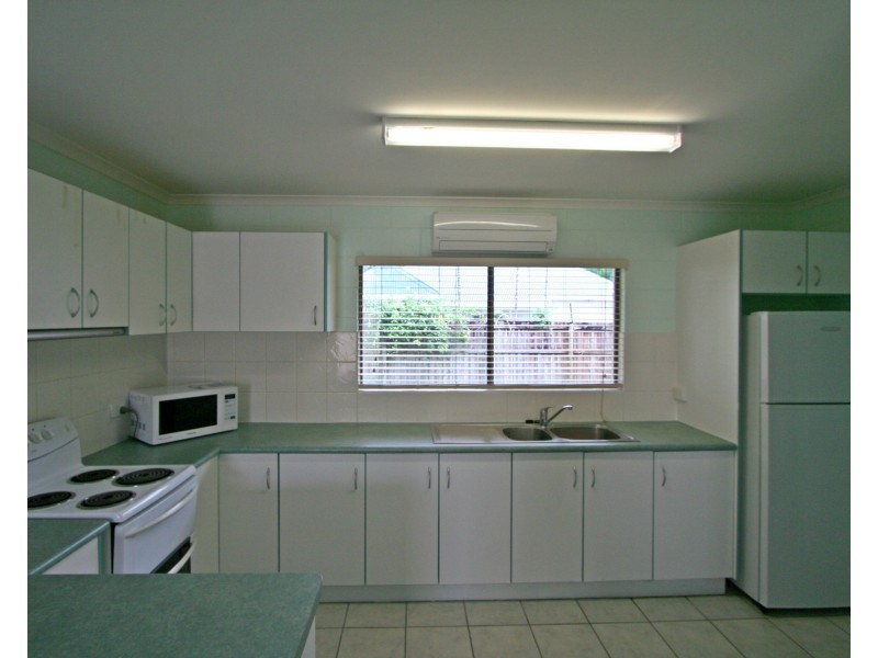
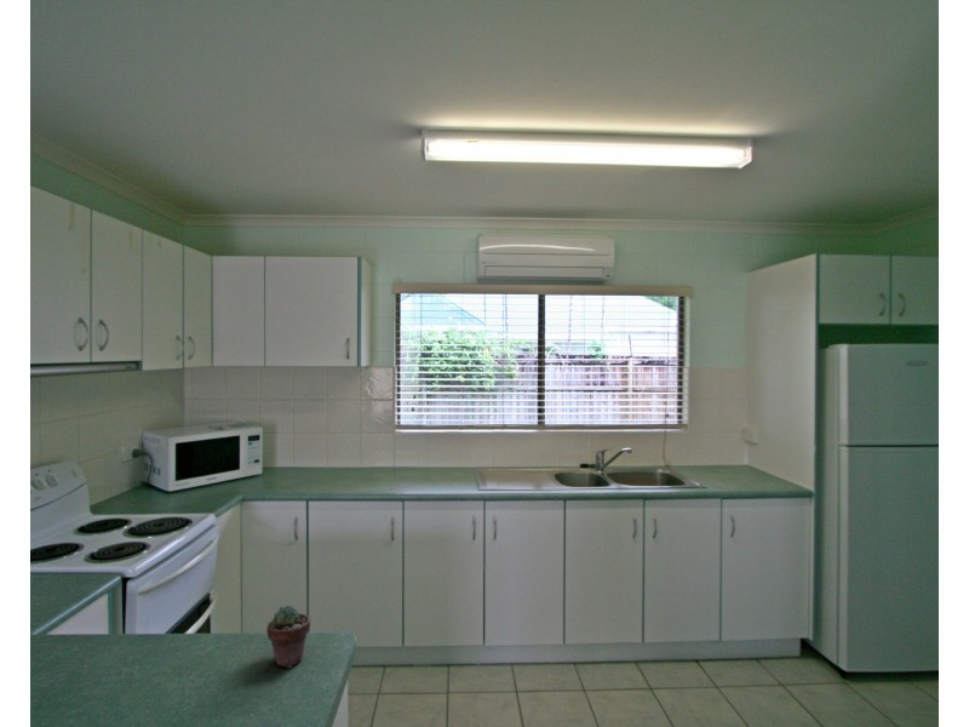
+ potted succulent (288, 632)
